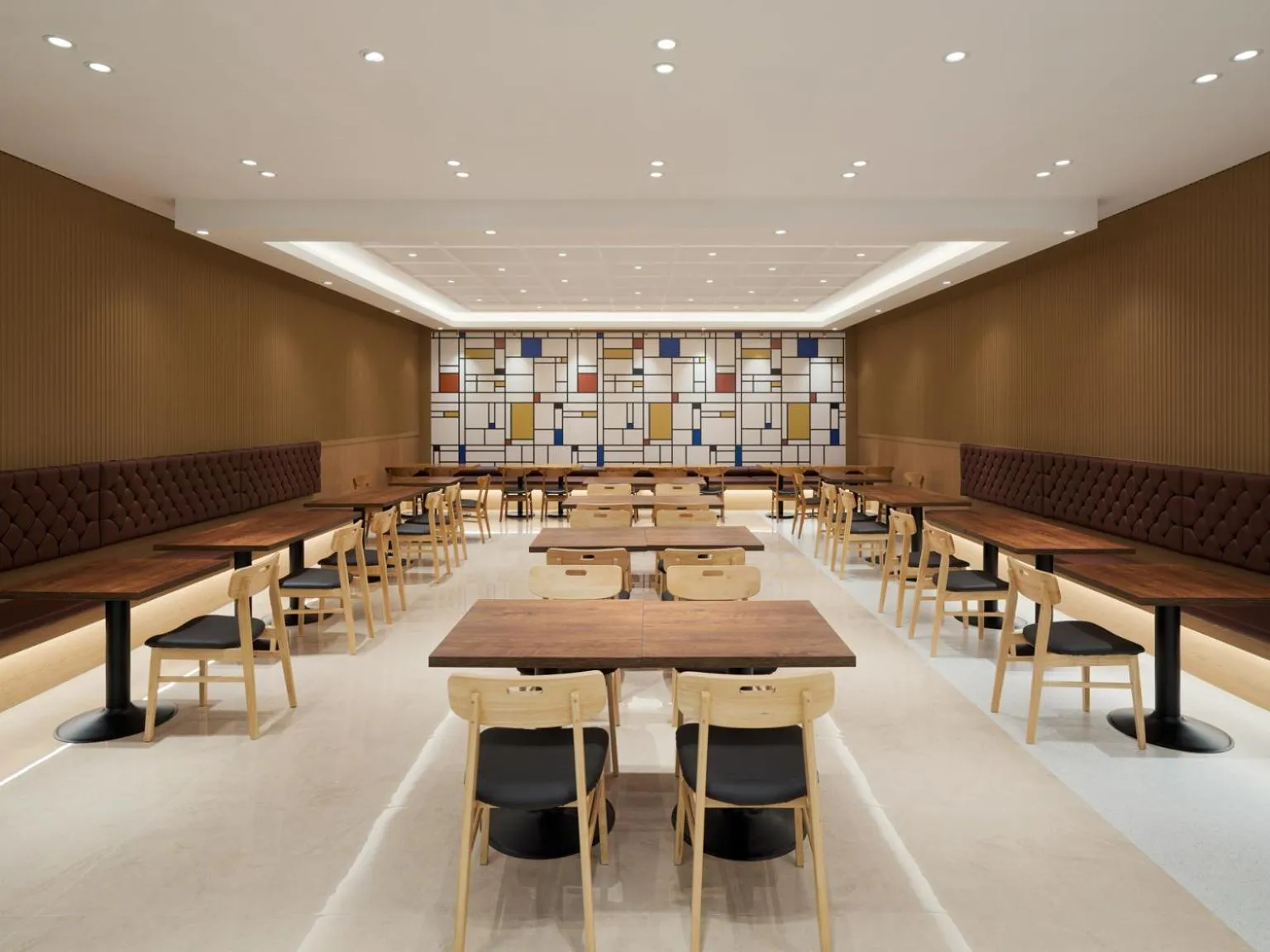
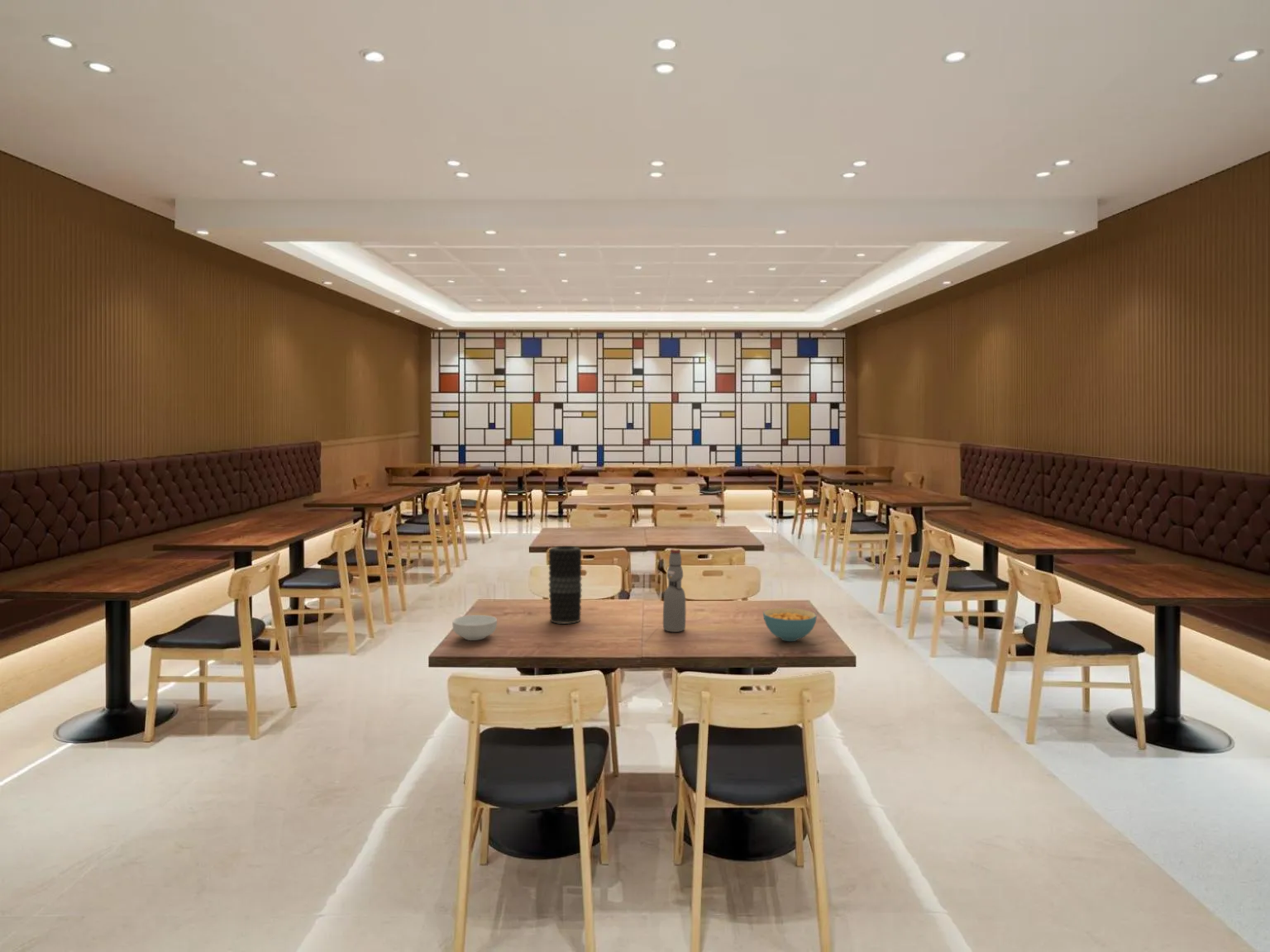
+ cereal bowl (789, 626)
+ cereal bowl (475, 628)
+ vase (565, 583)
+ bottle (674, 589)
